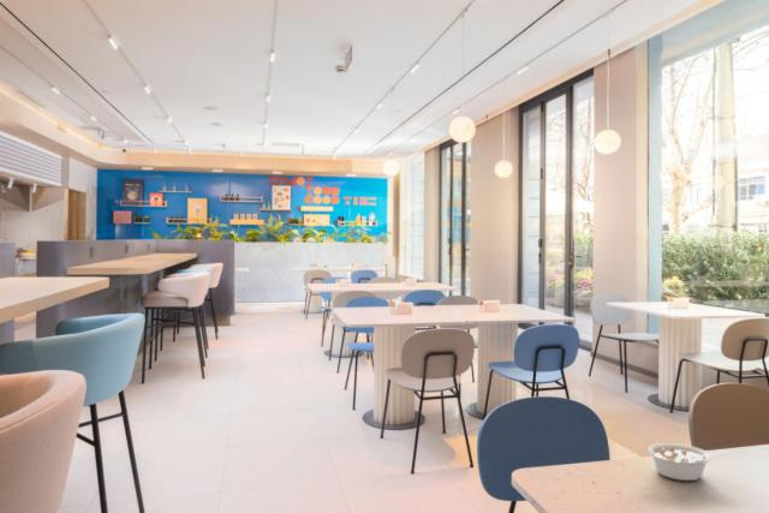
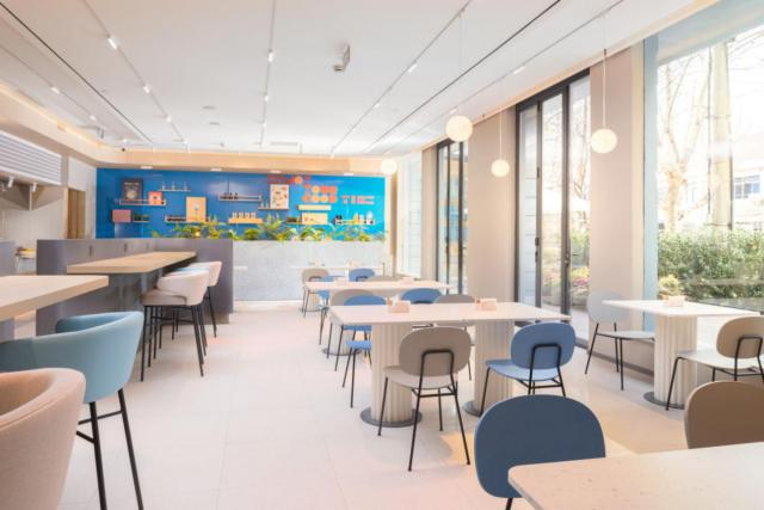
- legume (680, 460)
